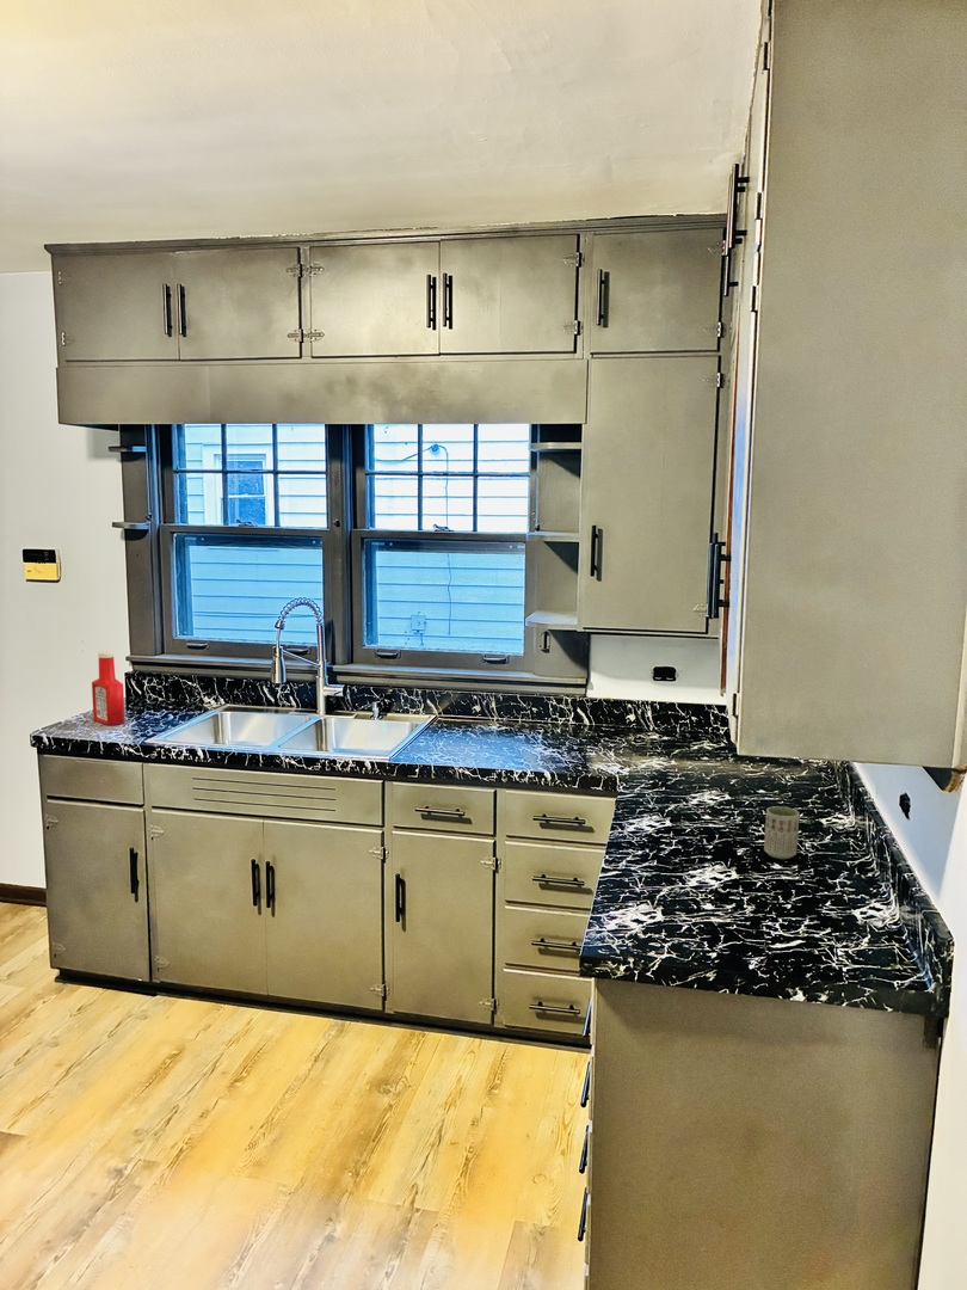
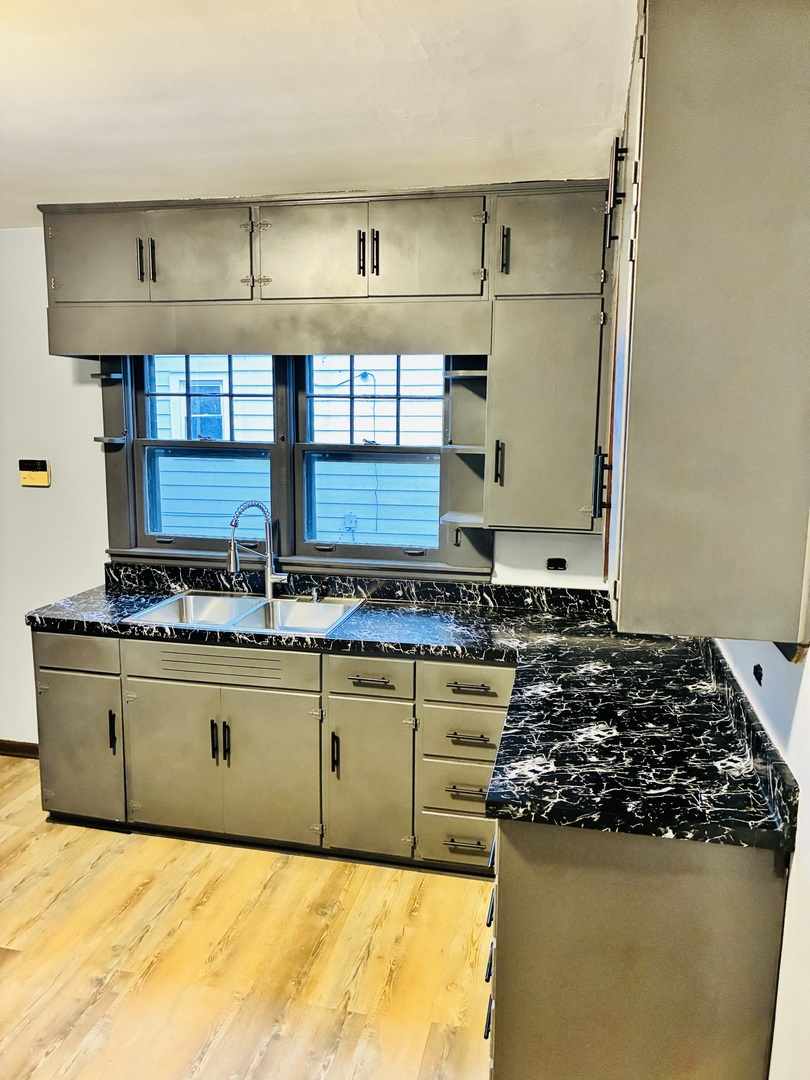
- cup (781, 833)
- soap bottle (107, 687)
